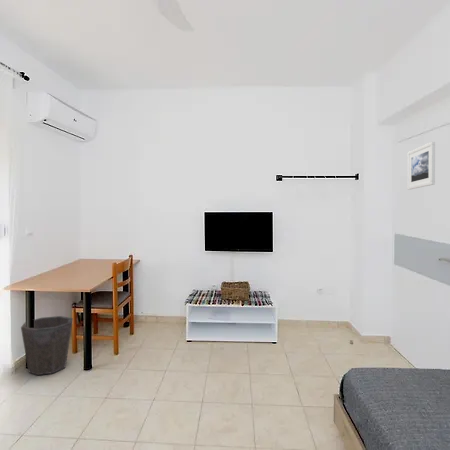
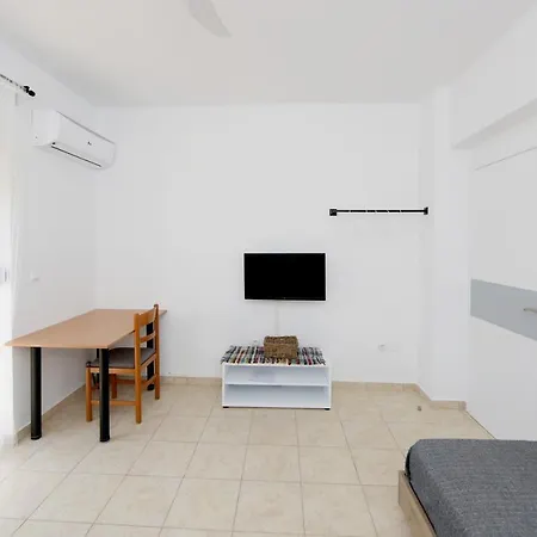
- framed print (420, 167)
- waste bin (48, 345)
